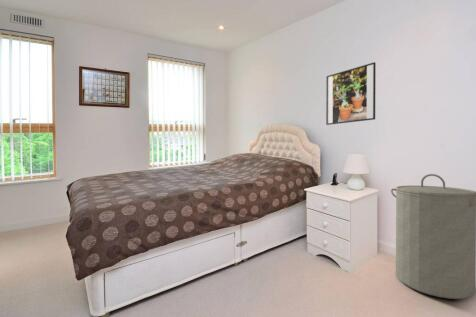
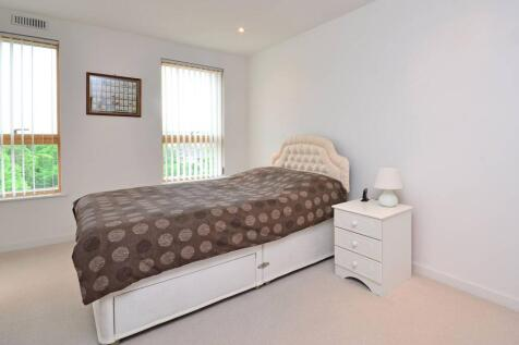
- laundry hamper (433, 228)
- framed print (348, 96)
